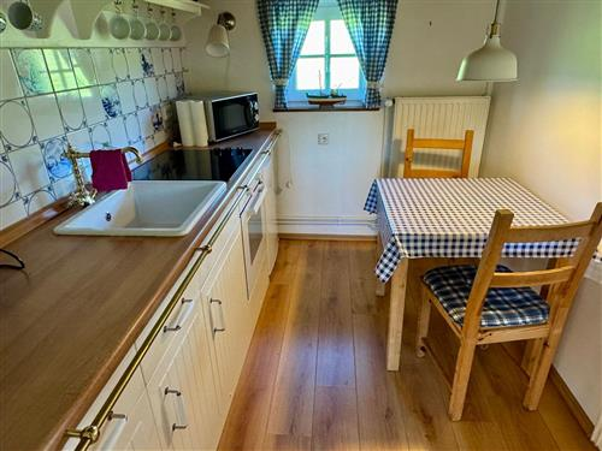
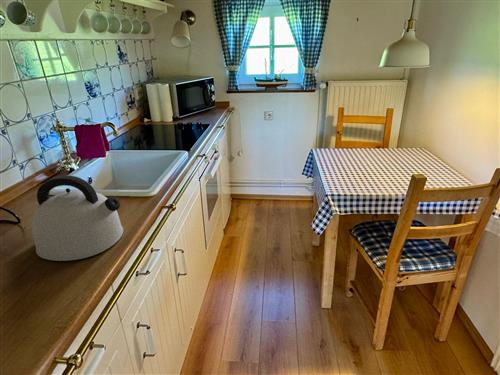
+ kettle (76, 209)
